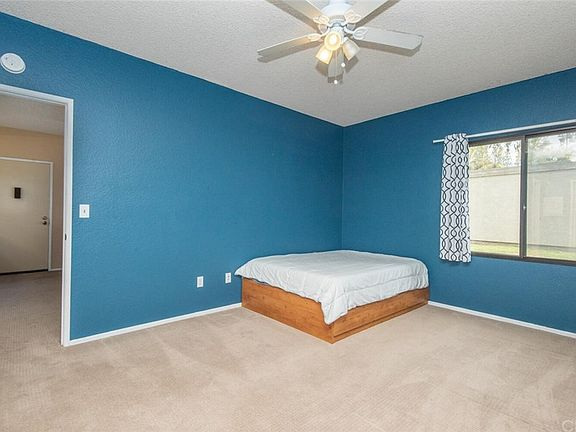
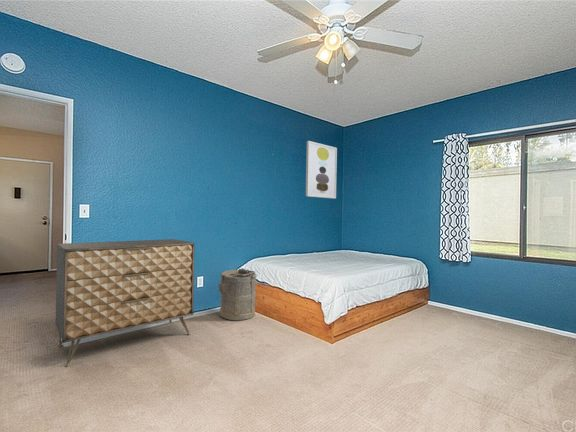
+ laundry hamper (236, 291)
+ wall art (322, 170)
+ dresser (129, 291)
